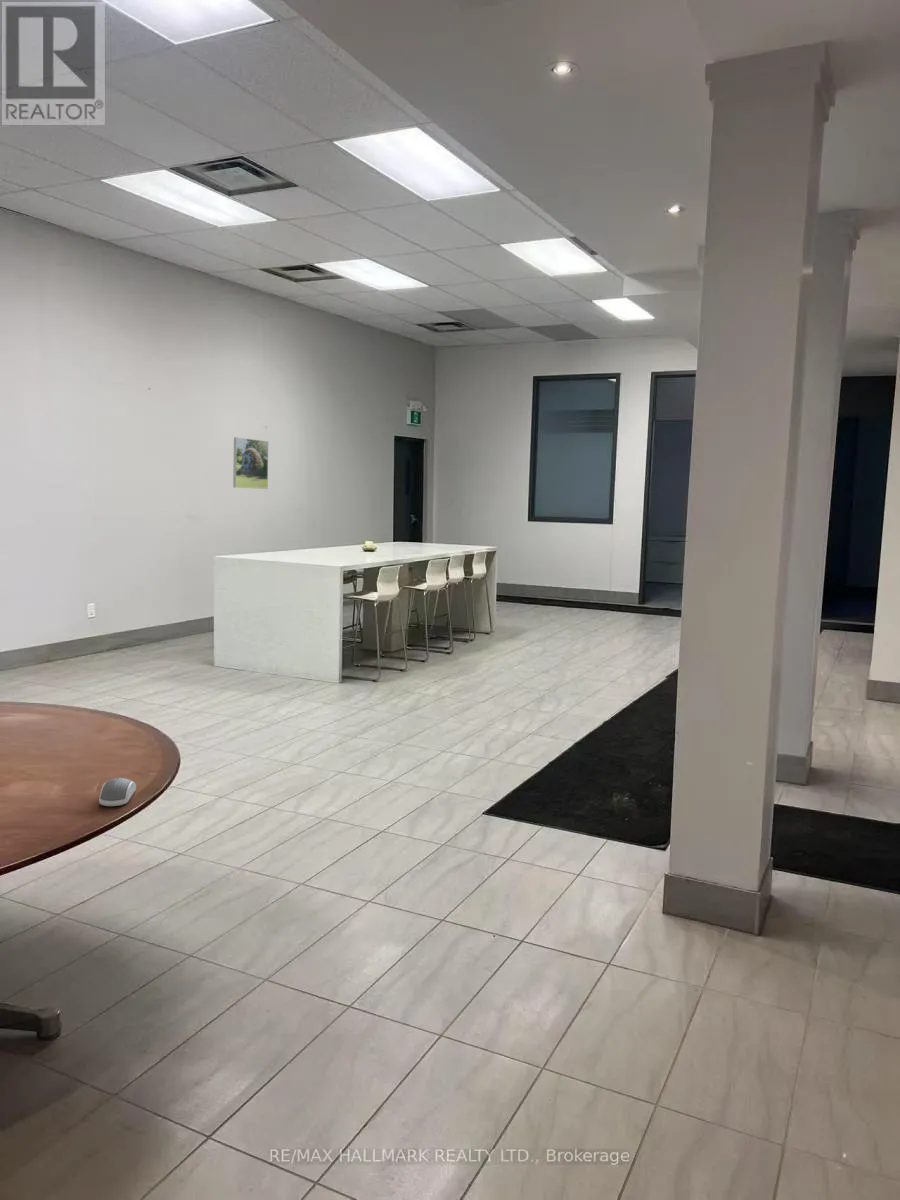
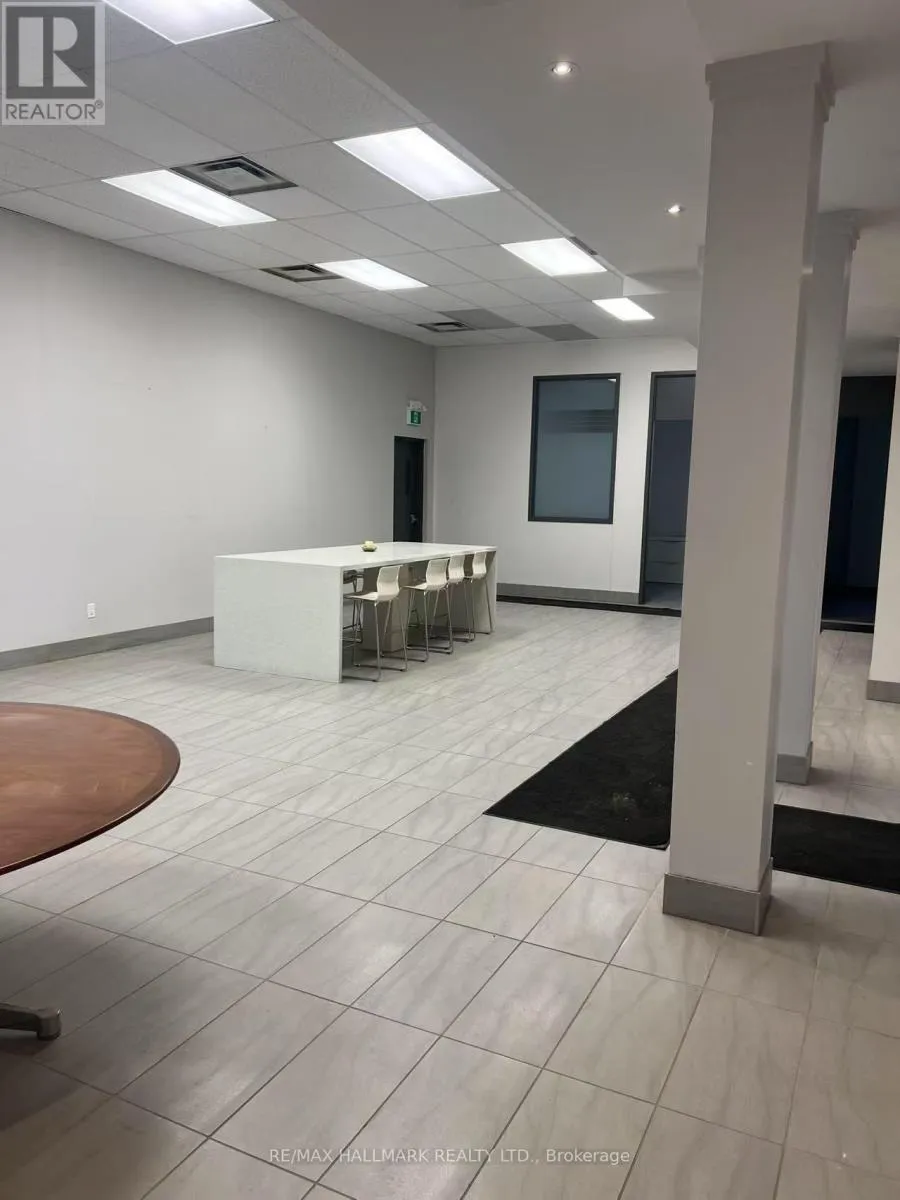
- computer mouse (117, 788)
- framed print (251, 463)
